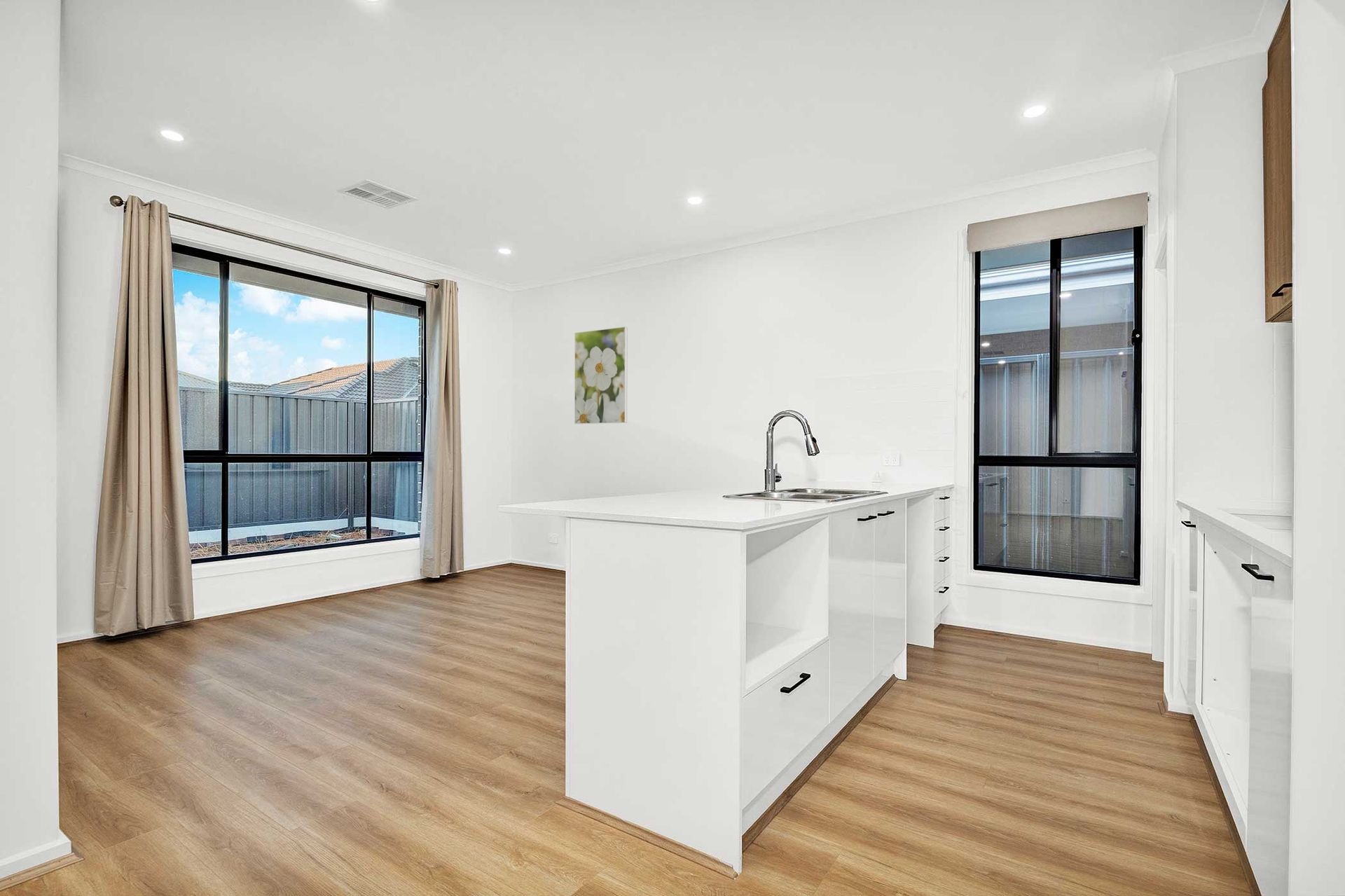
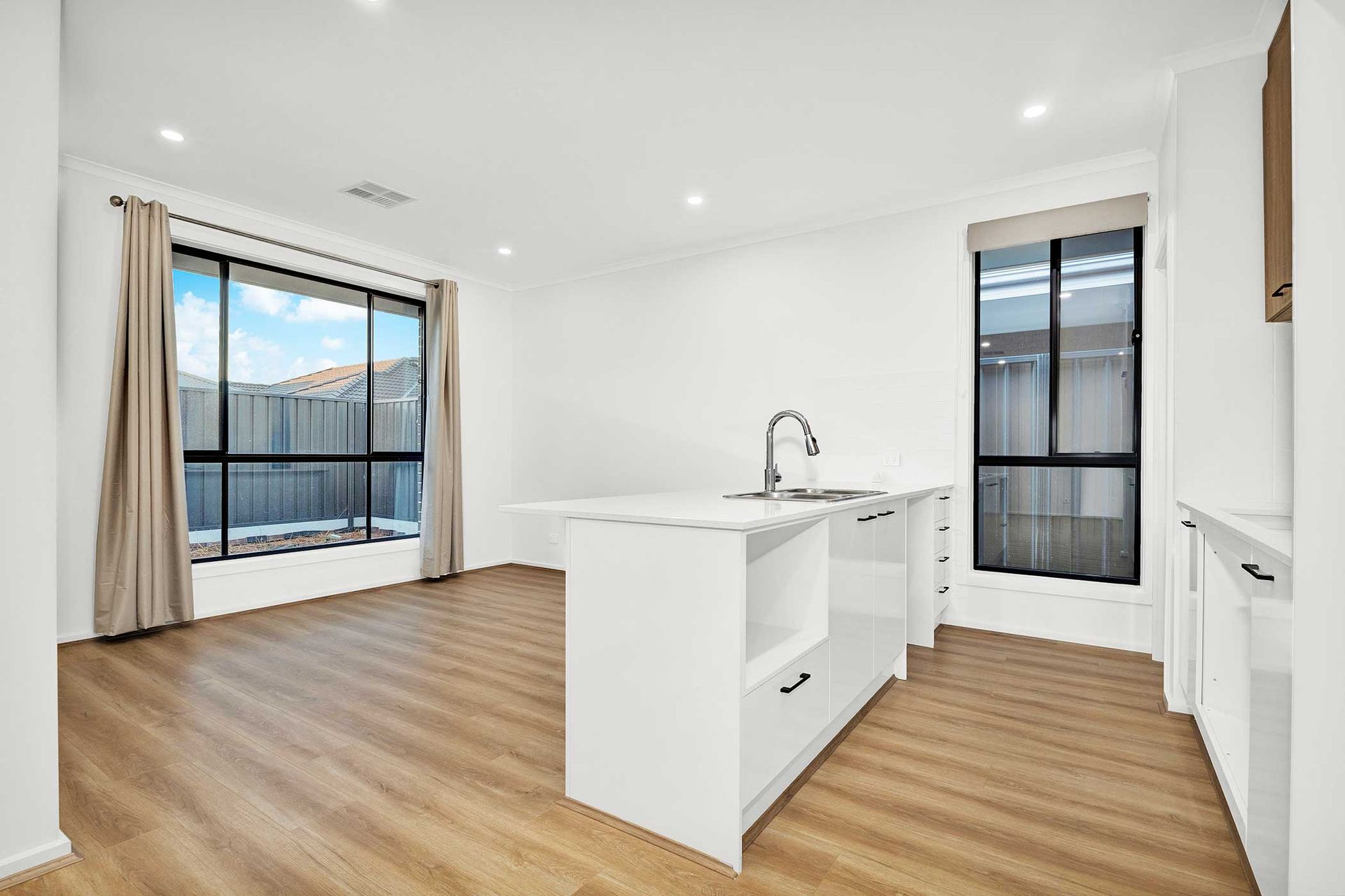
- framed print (600, 376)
